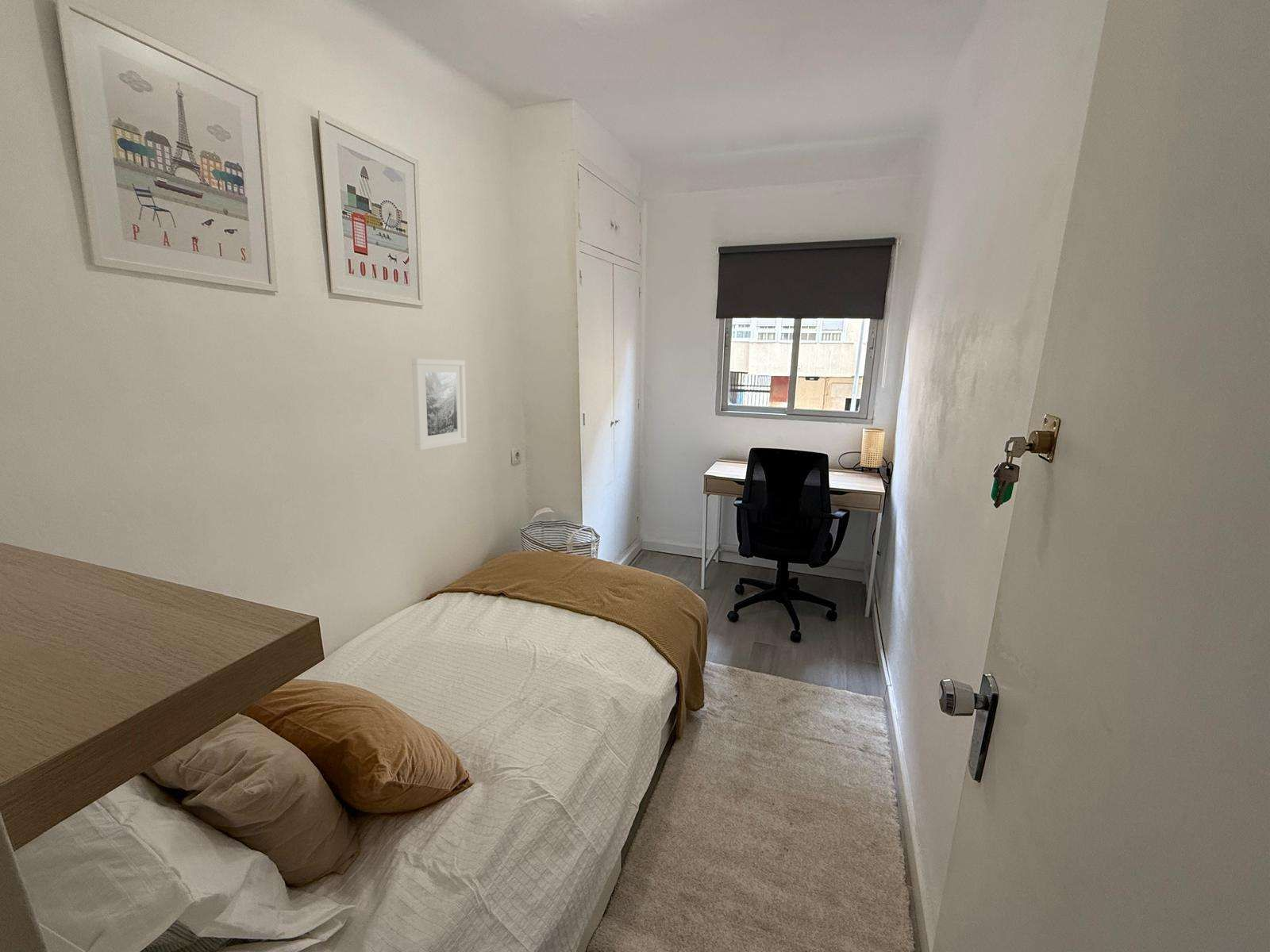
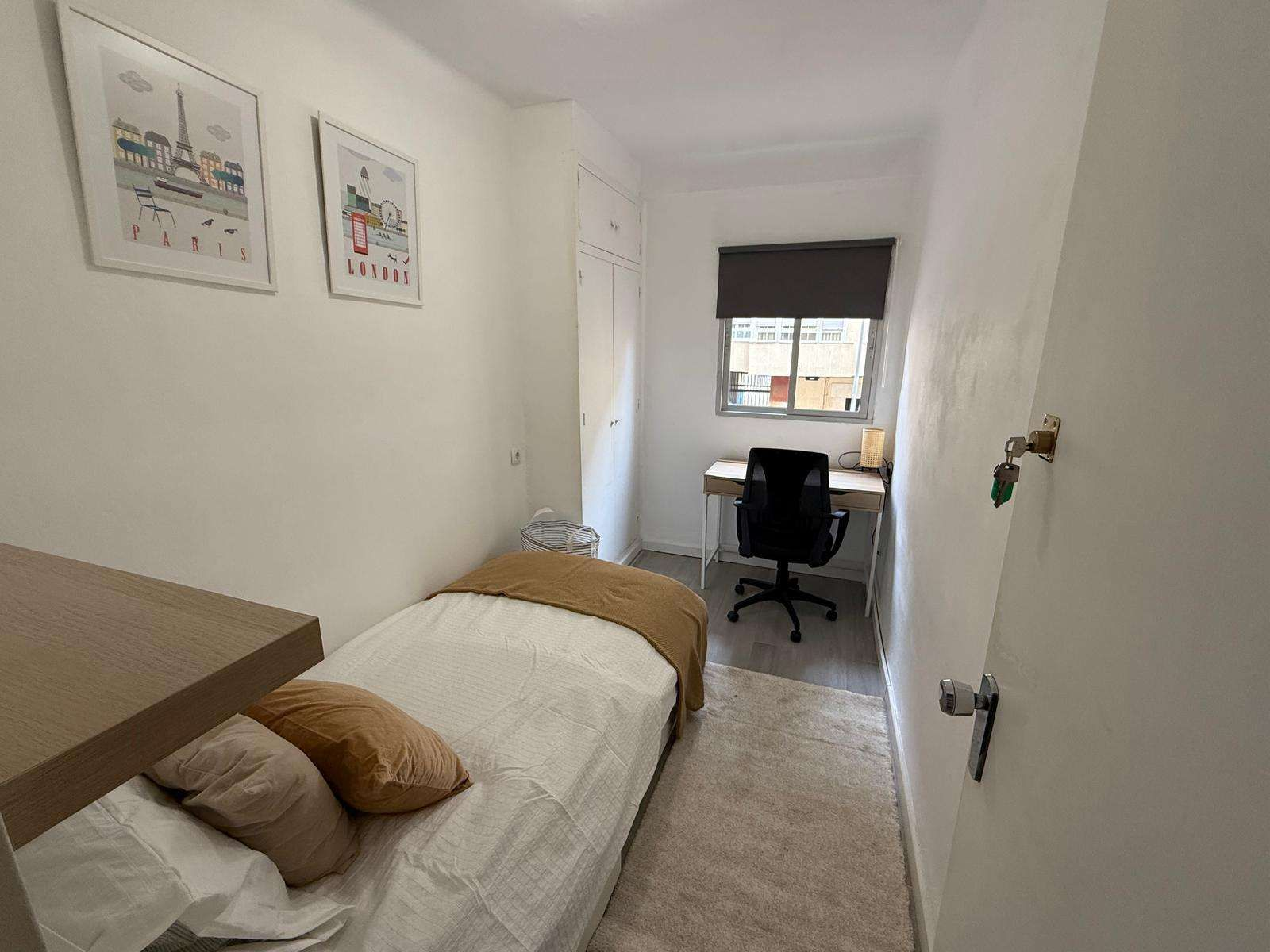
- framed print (441, 403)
